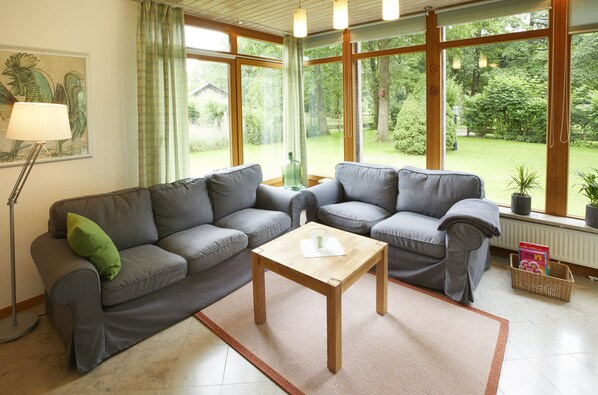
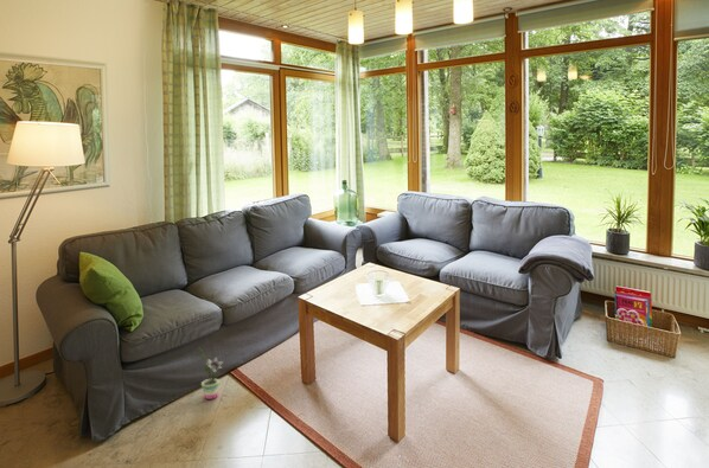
+ potted plant (213, 370)
